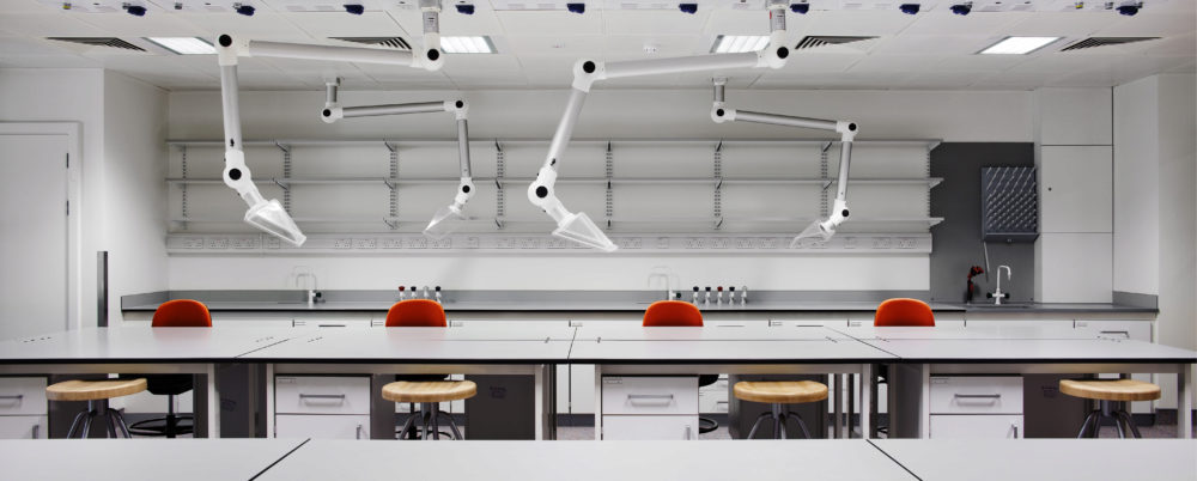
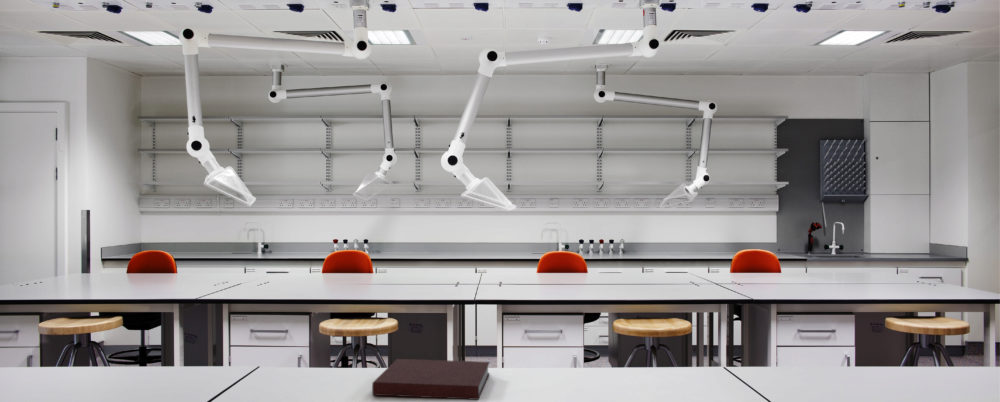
+ notebook (434, 377)
